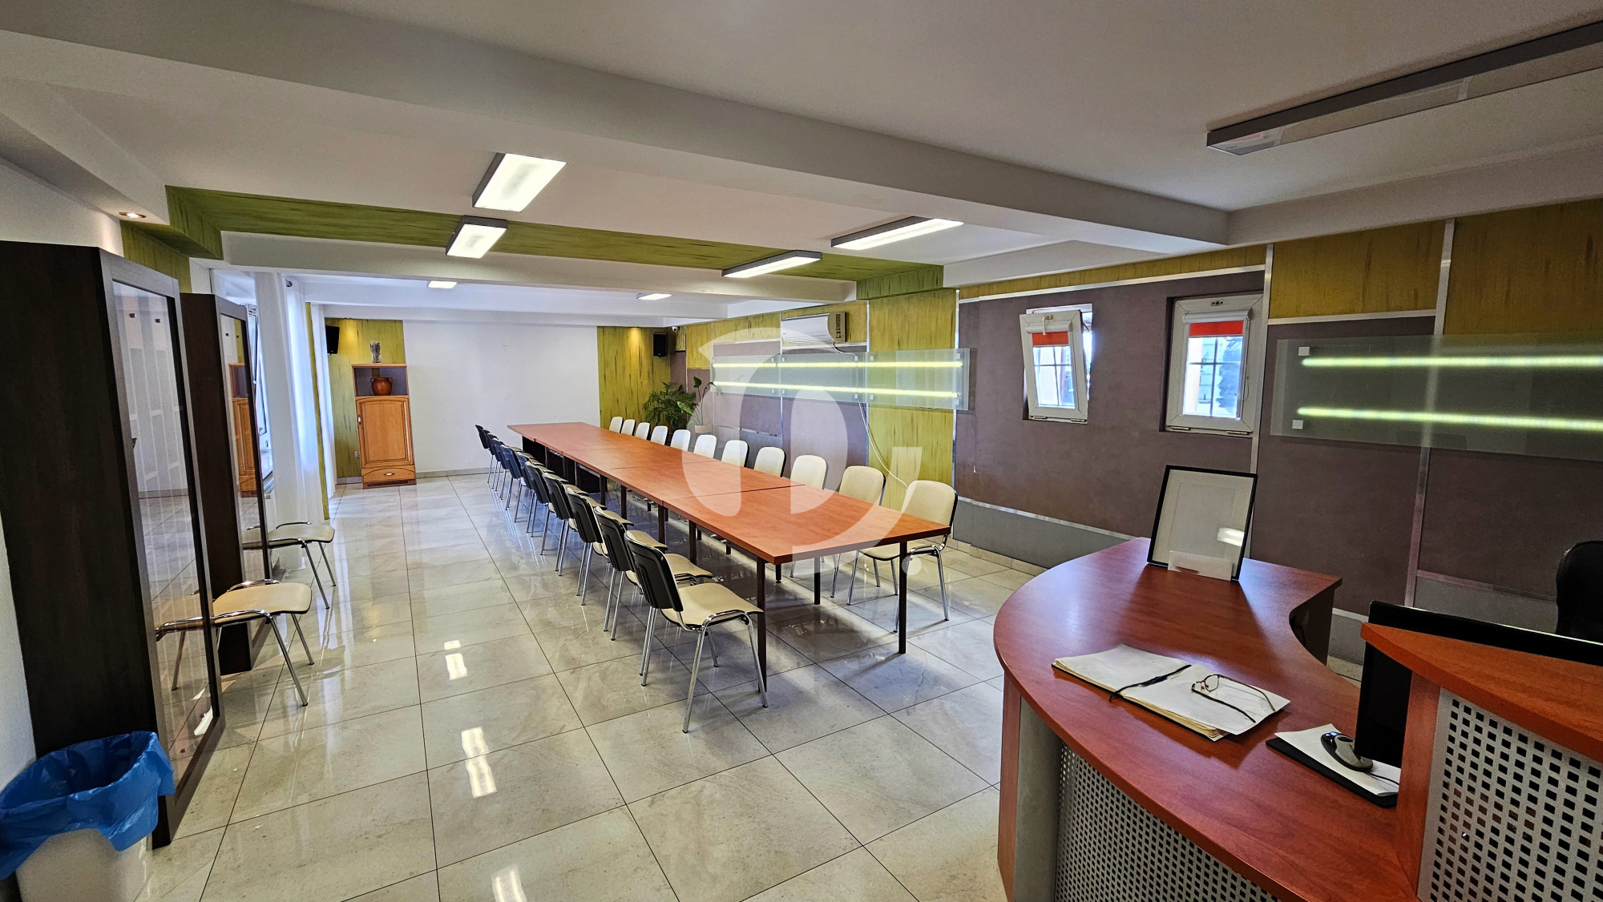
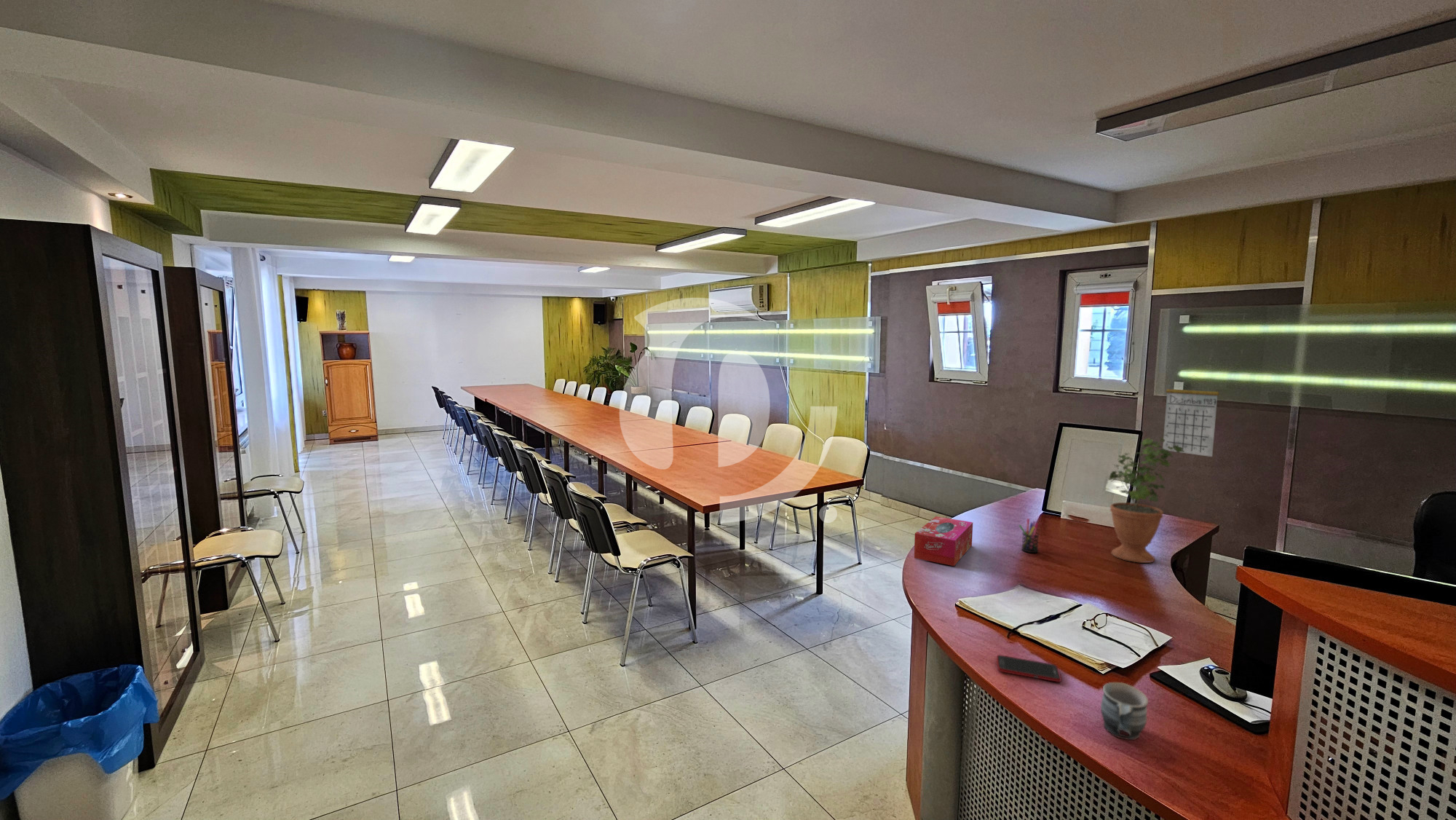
+ calendar (1190, 414)
+ pen holder (1028, 535)
+ tissue box (944, 539)
+ mug (1125, 716)
+ cell phone (1027, 668)
+ potted plant (1142, 494)
